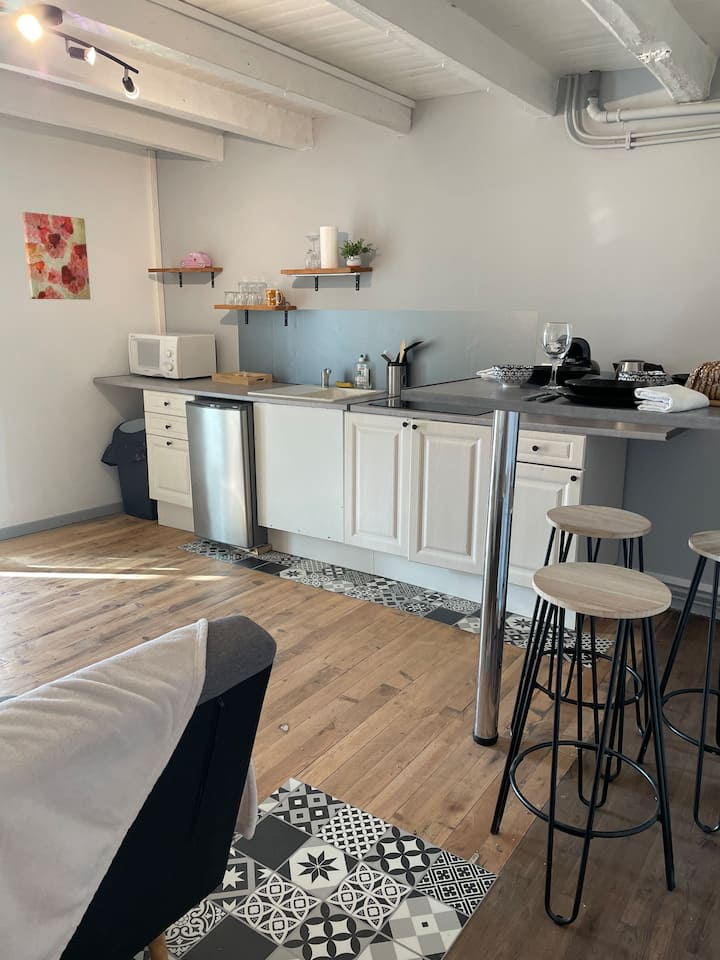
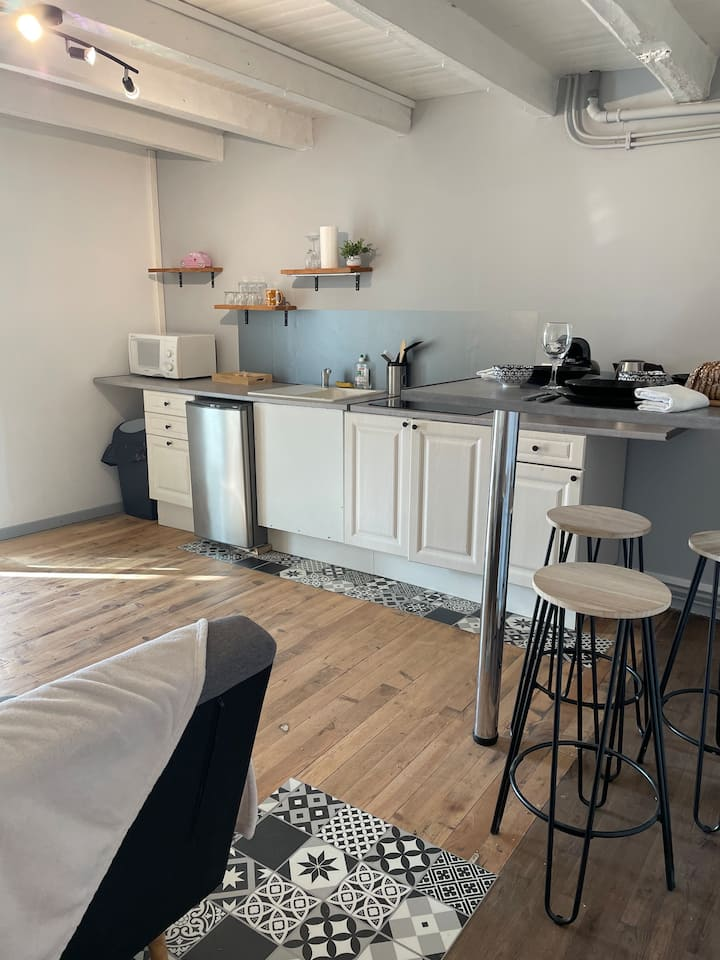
- wall art (58, 257)
